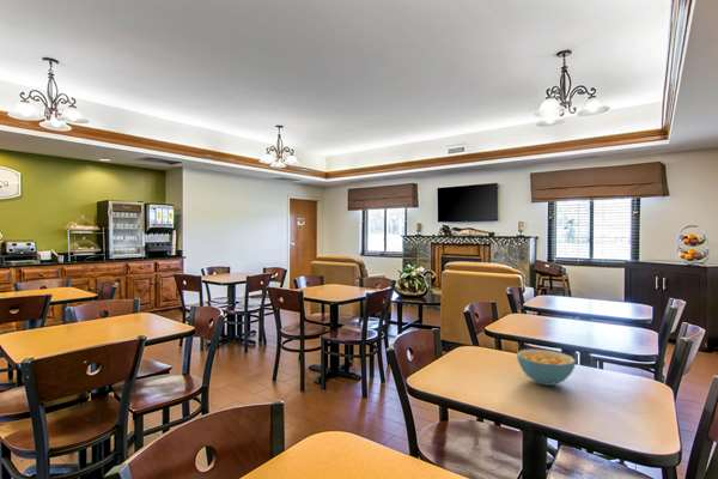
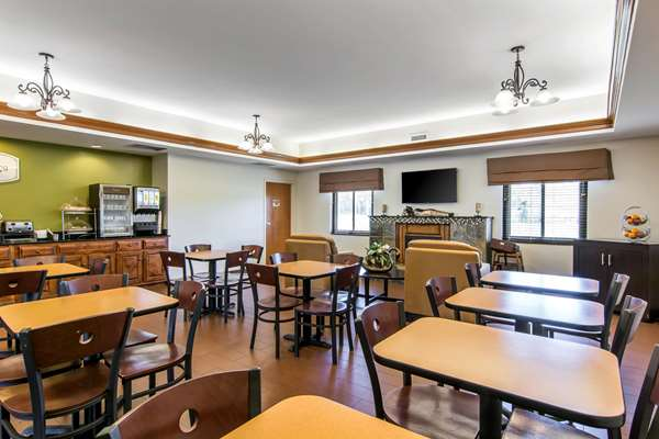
- cereal bowl (544, 369)
